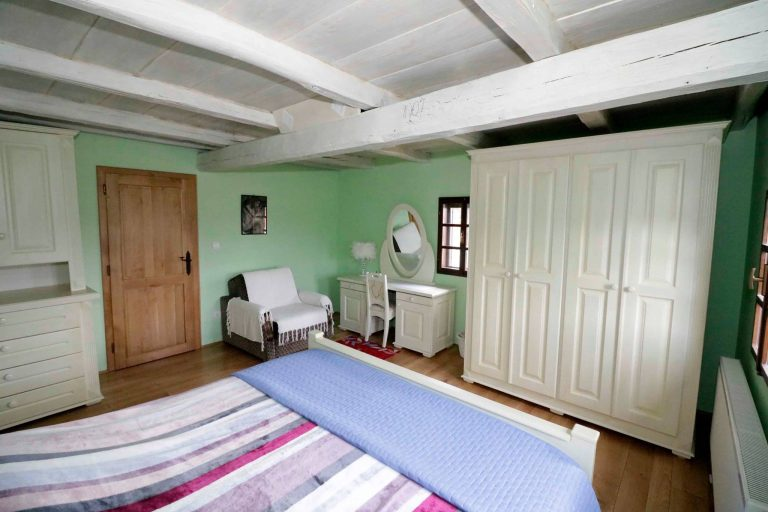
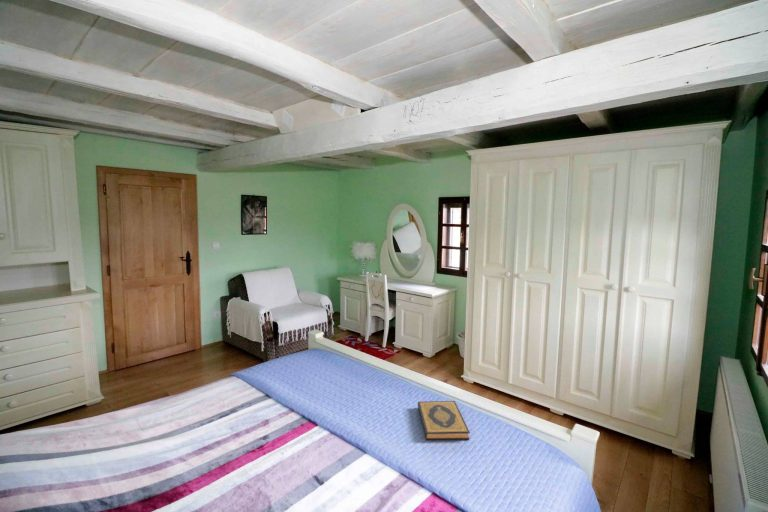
+ hardback book (441, 418)
